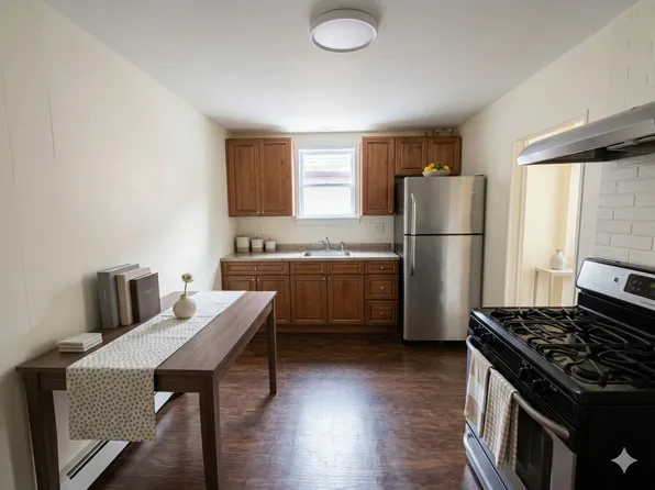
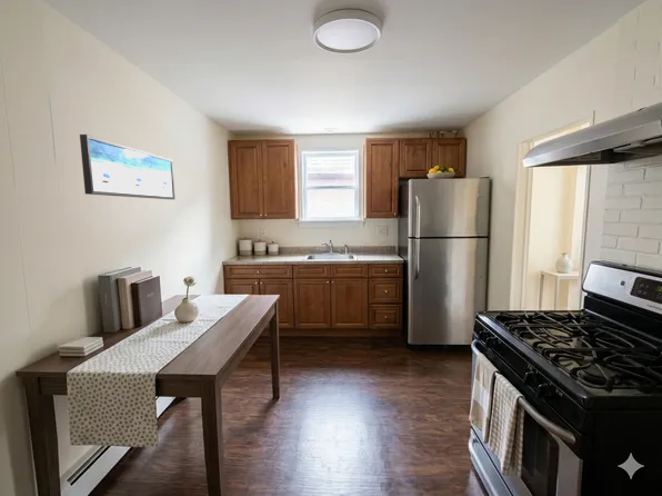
+ wall art (137, 173)
